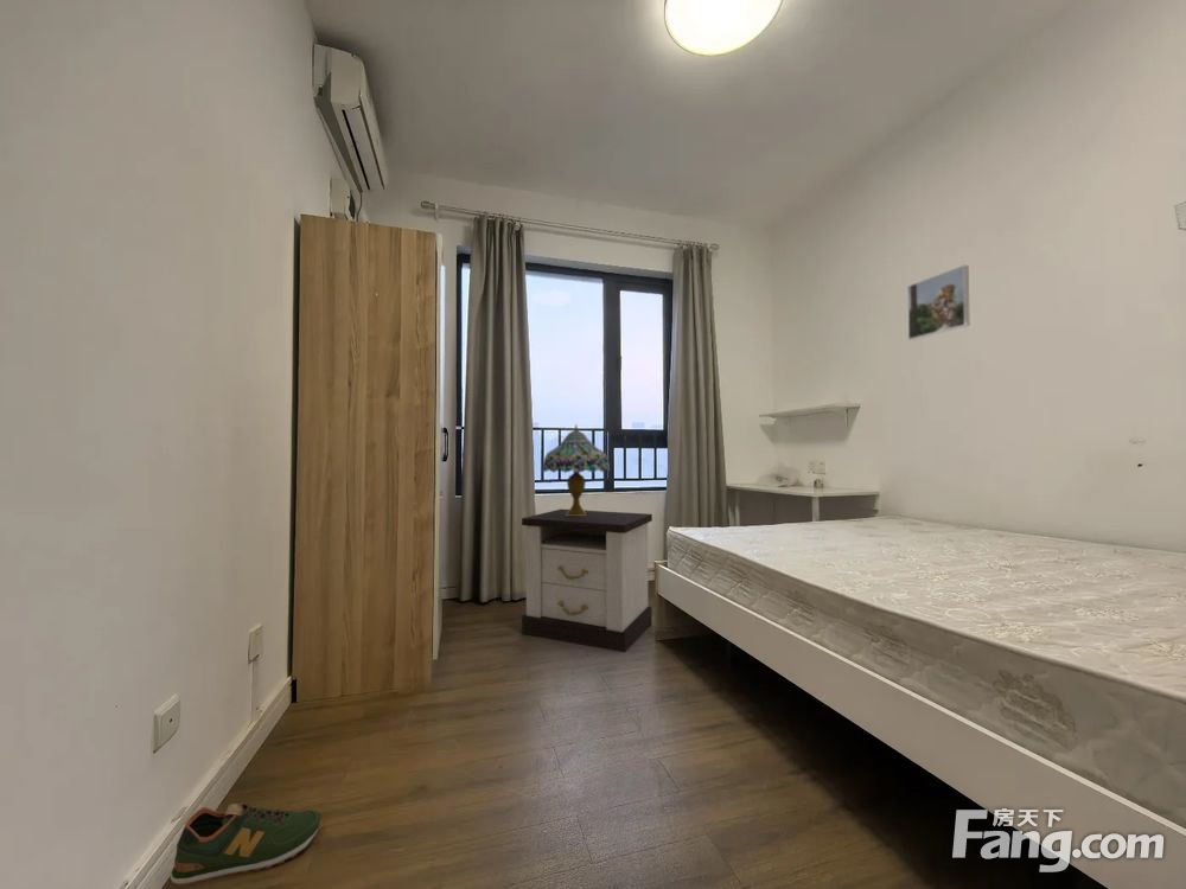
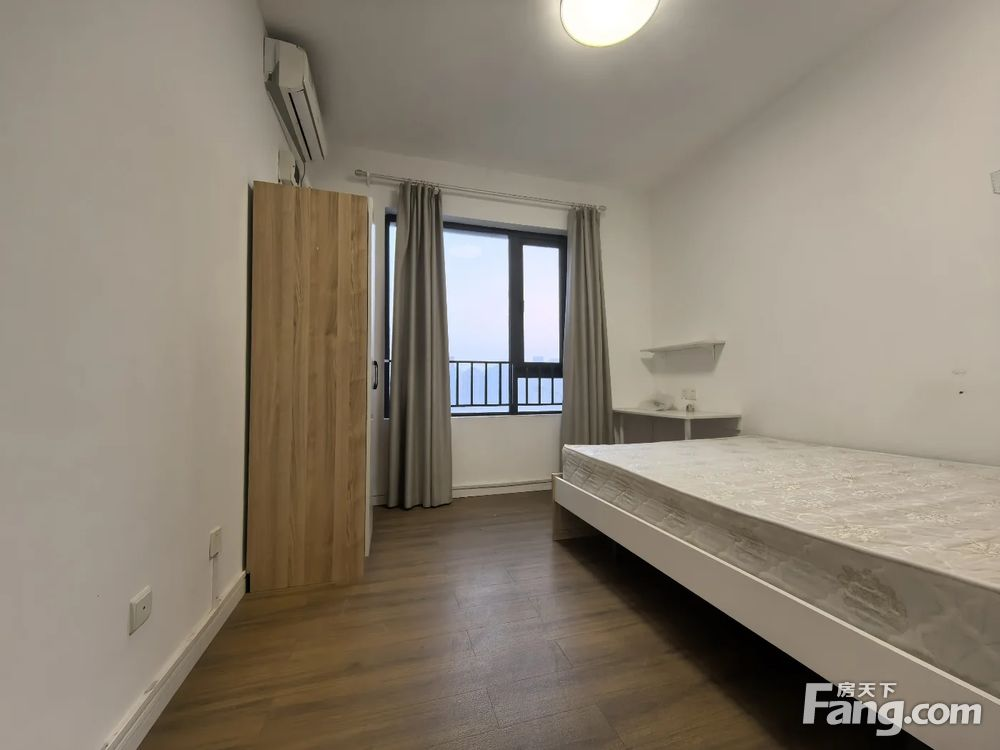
- shoe (250, 829)
- table lamp (575, 468)
- nightstand (588, 571)
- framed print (936, 305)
